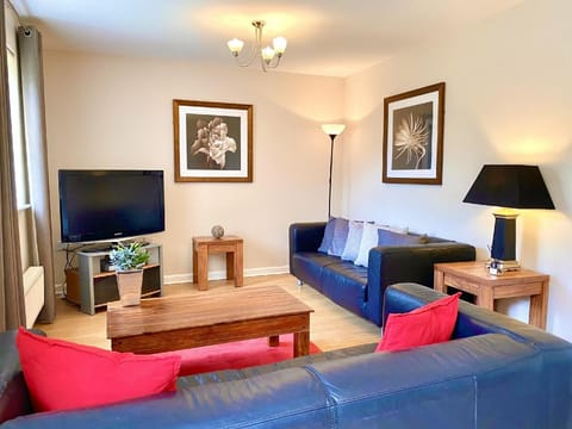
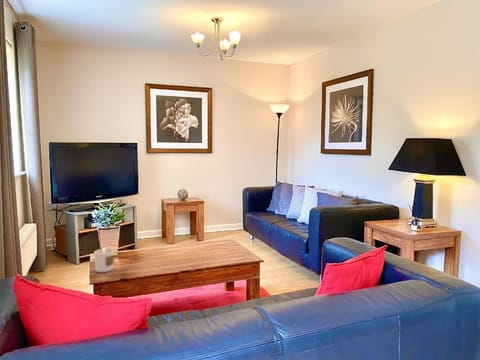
+ candle (104, 258)
